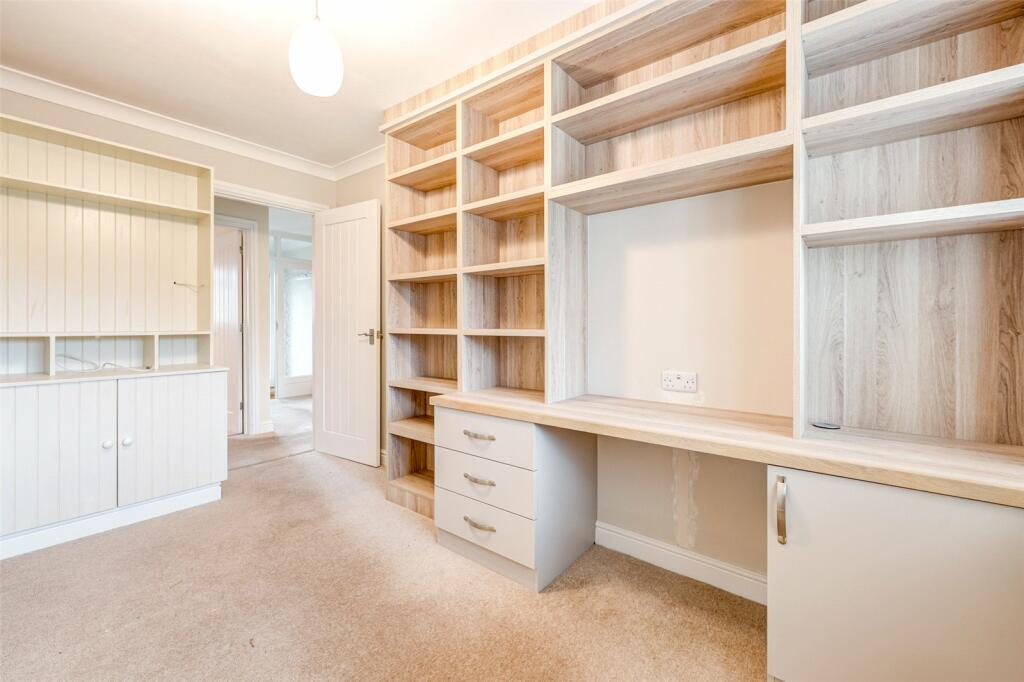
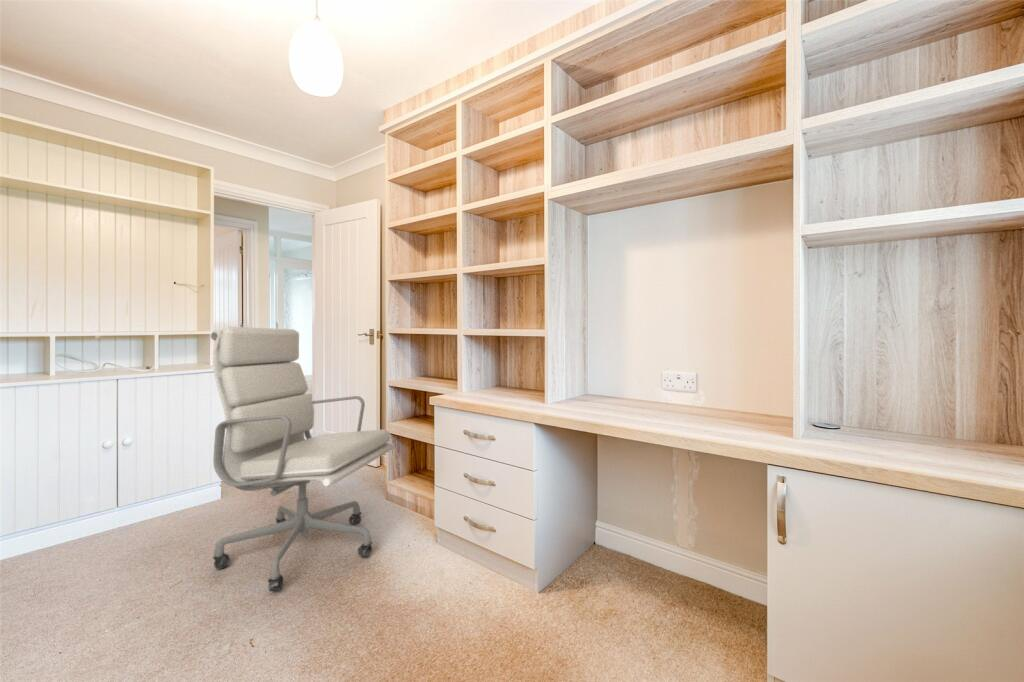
+ office chair (306, 439)
